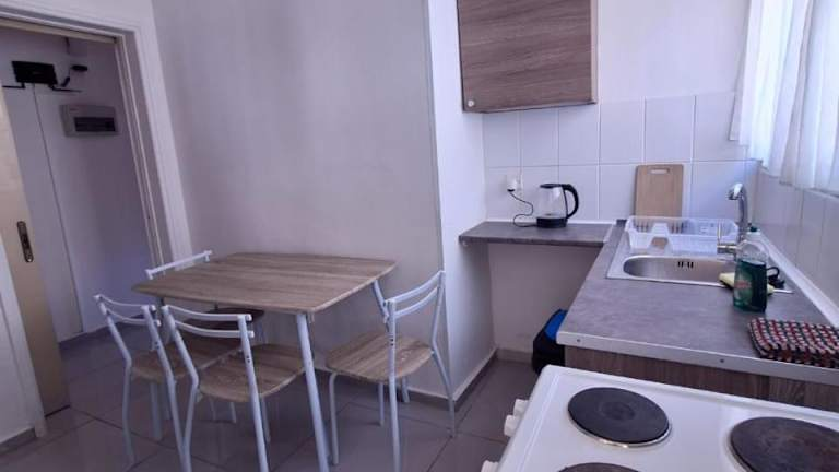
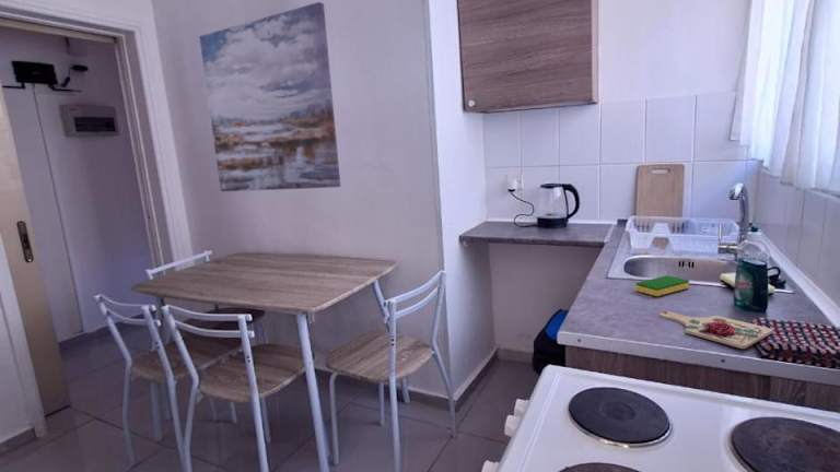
+ cutting board (705, 321)
+ dish sponge (662, 285)
+ wall art (266, 107)
